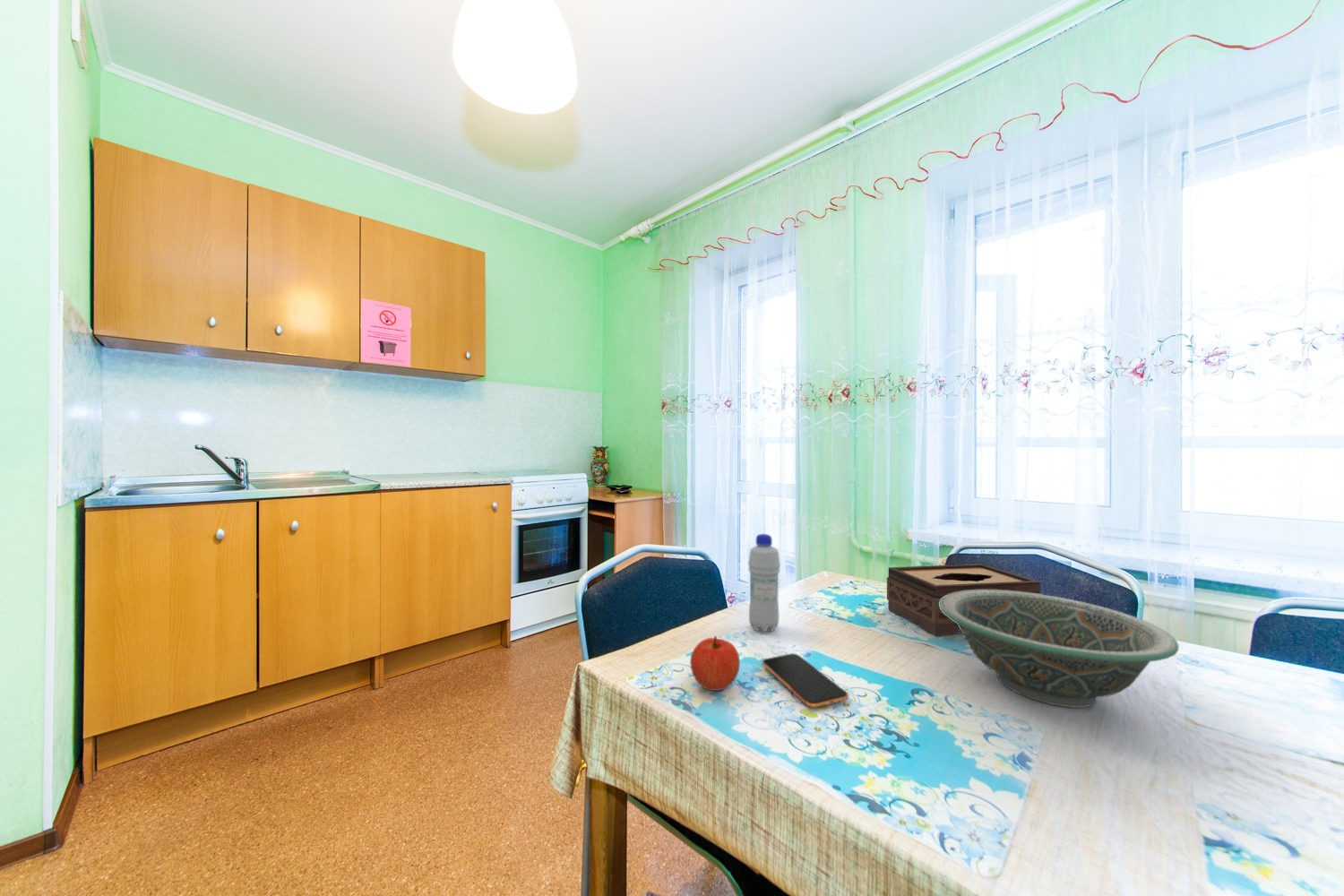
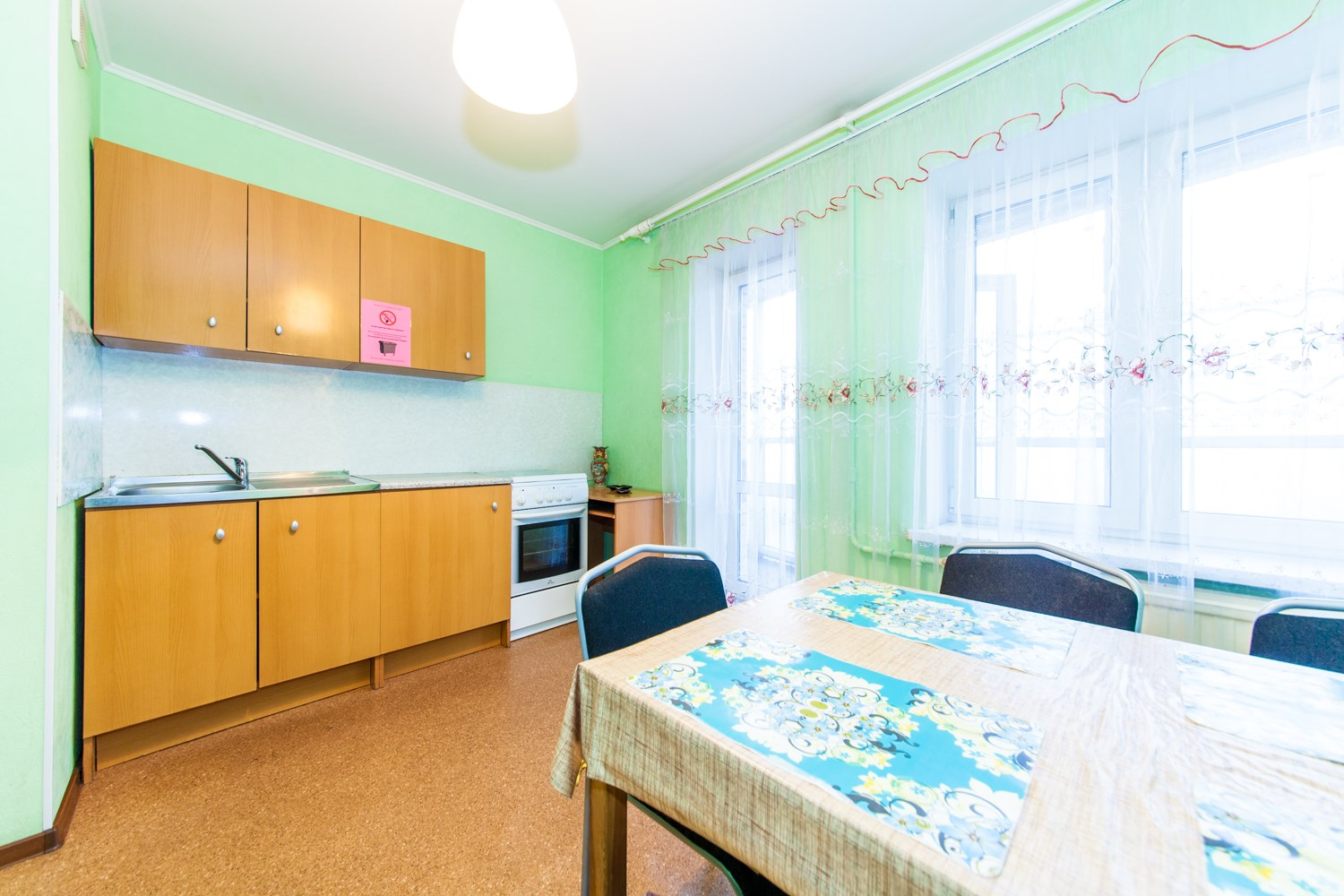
- bottle (763, 581)
- tissue box (960, 590)
- apple (714, 660)
- smartphone (802, 677)
- decorative bowl (1044, 651)
